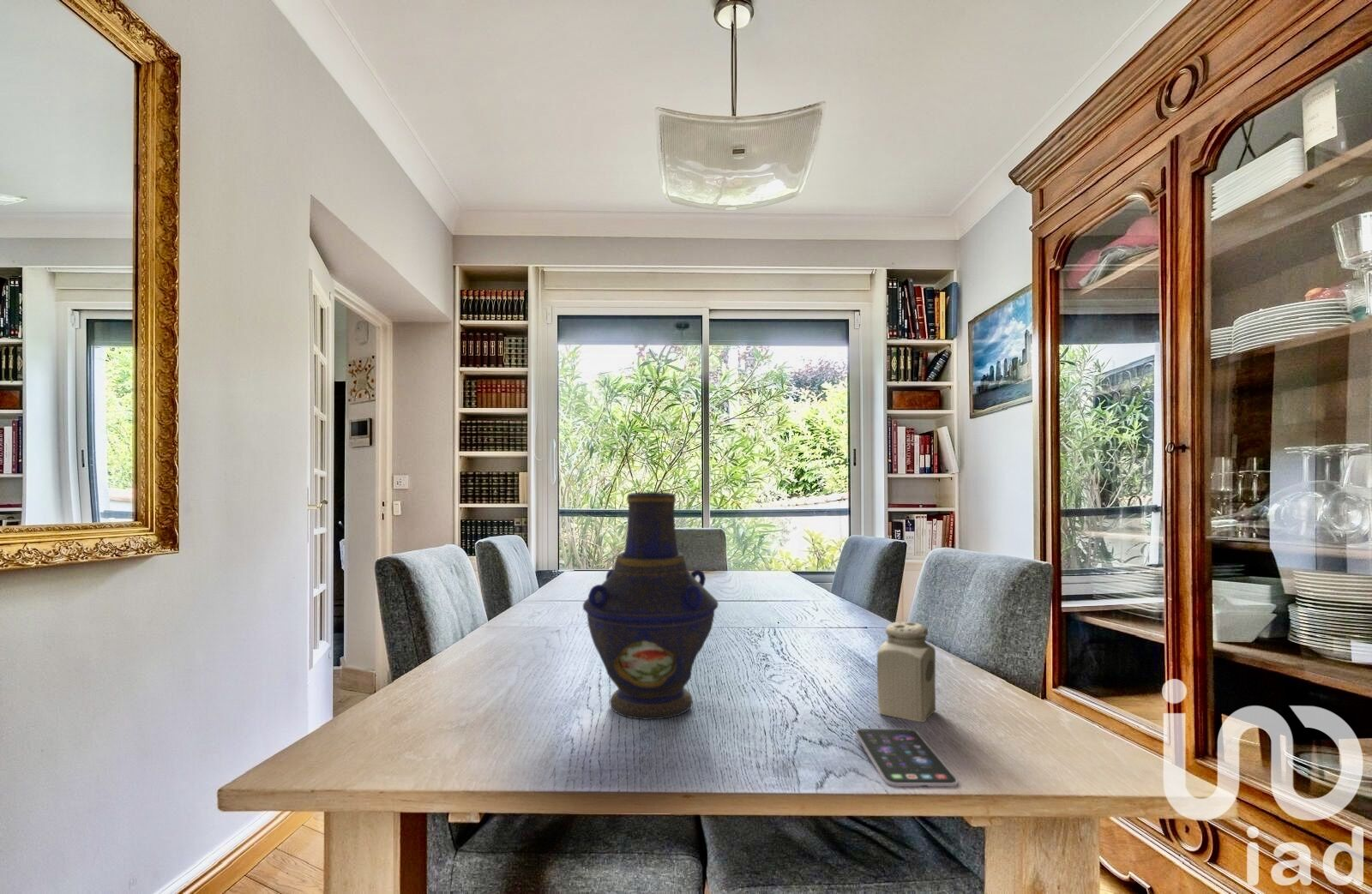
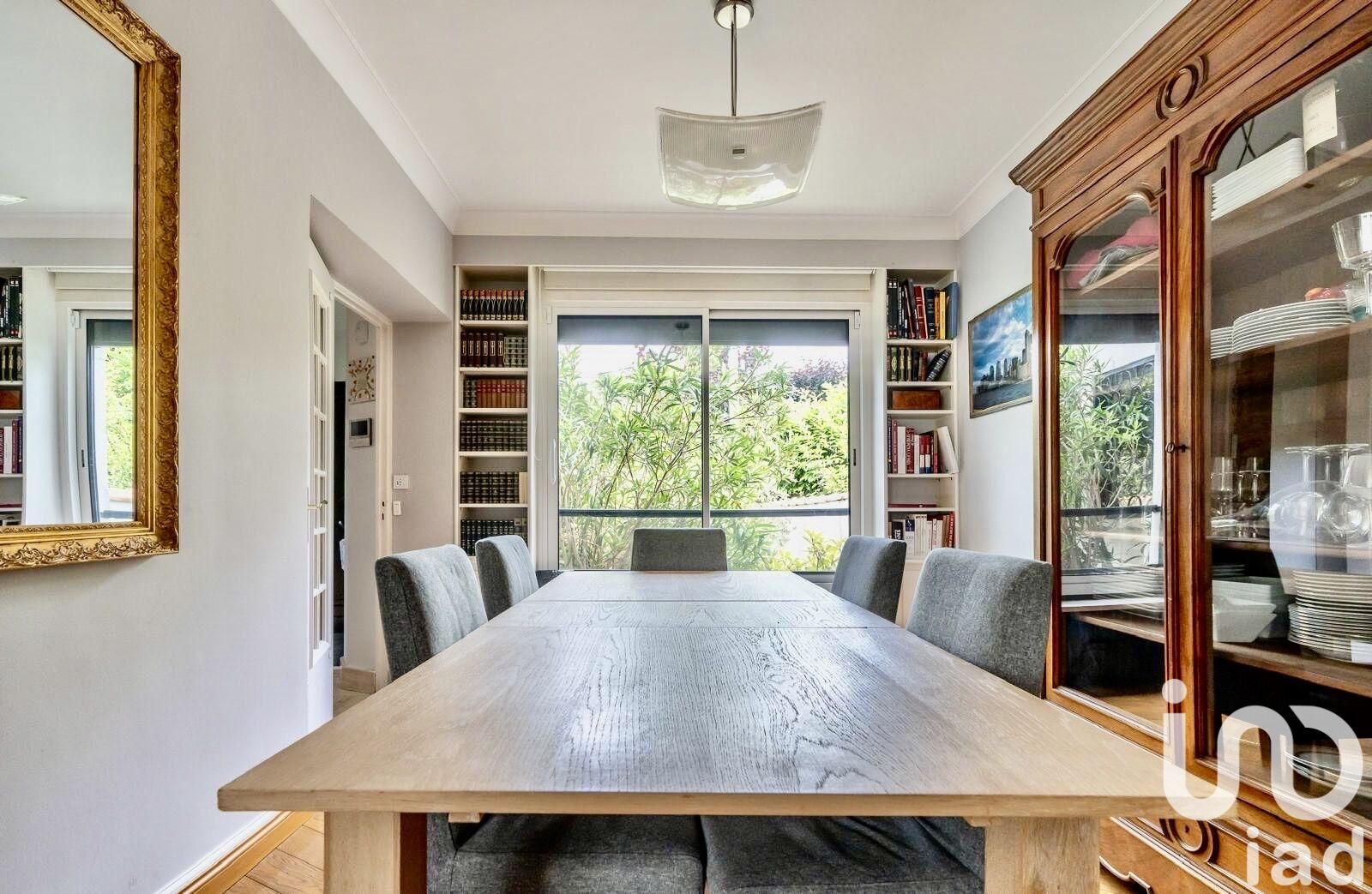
- salt shaker (906, 668)
- smartphone (902, 755)
- vase (650, 599)
